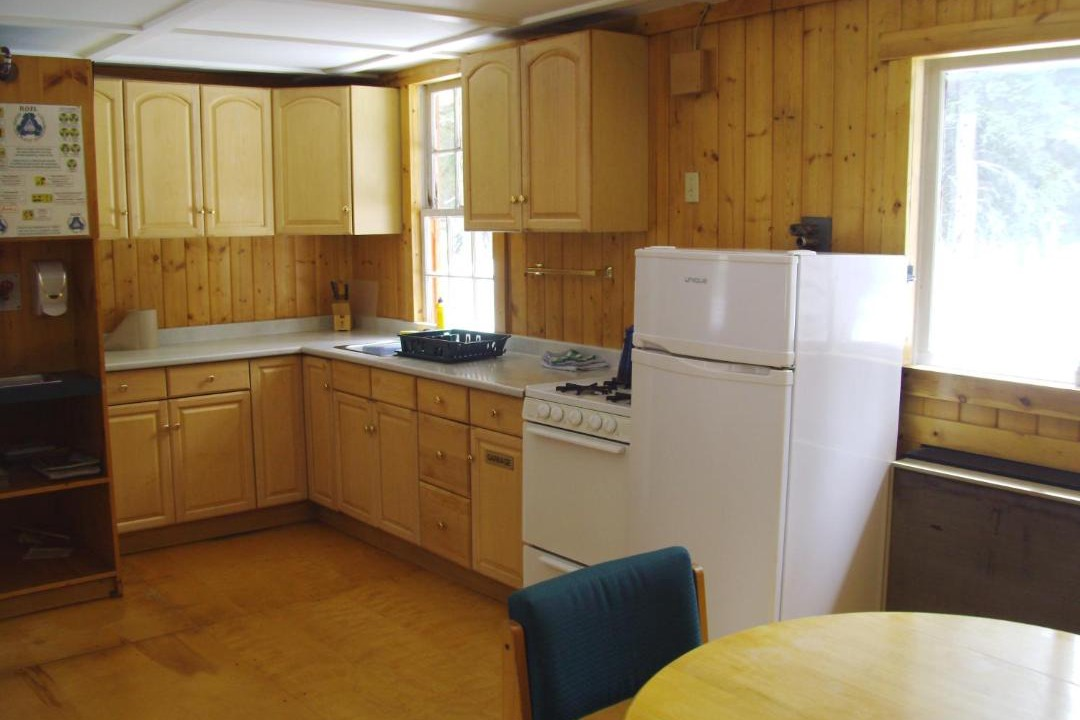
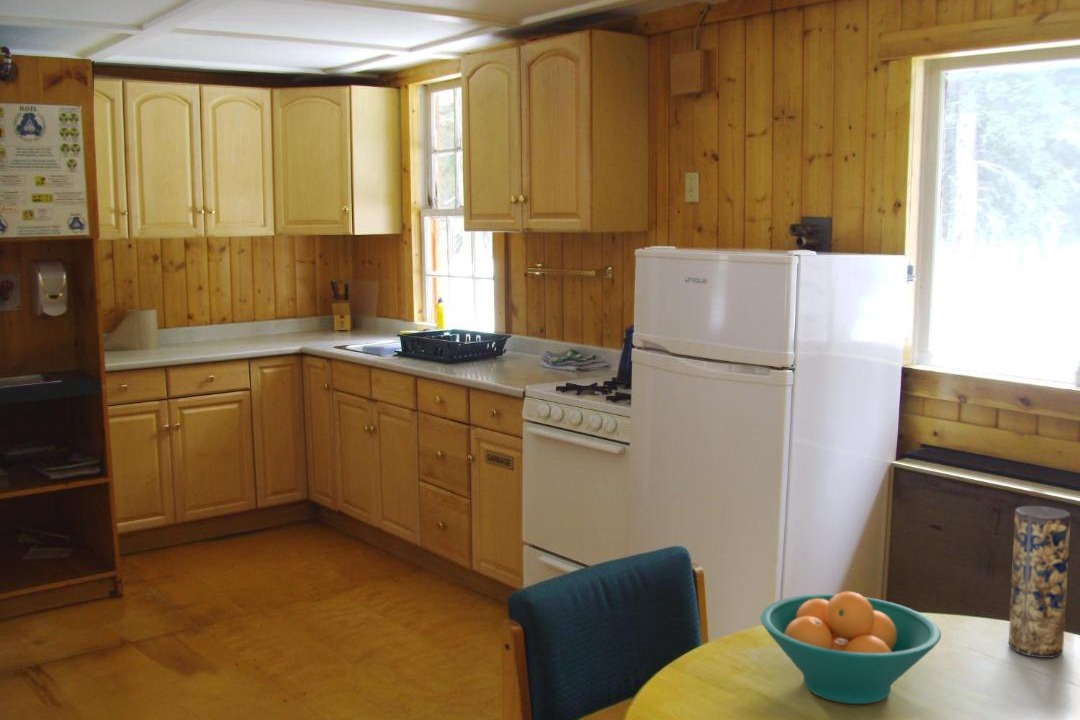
+ vase (1039, 580)
+ fruit bowl (848, 640)
